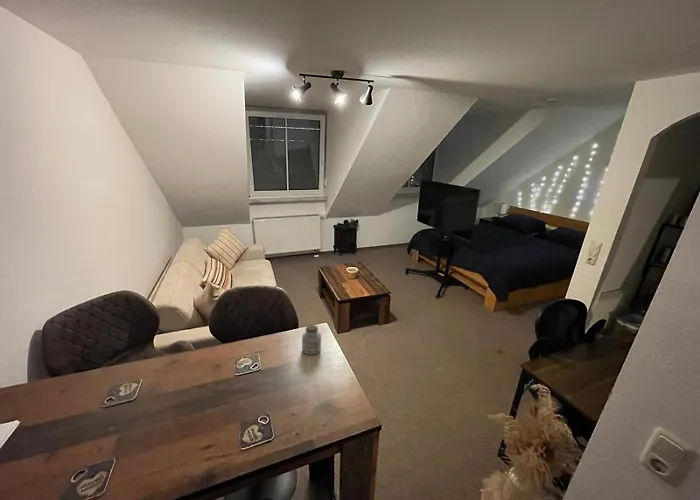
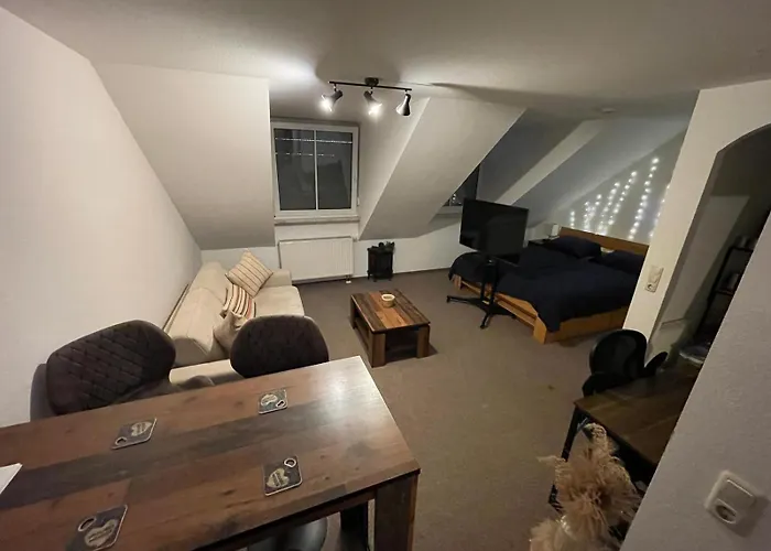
- jar (311, 338)
